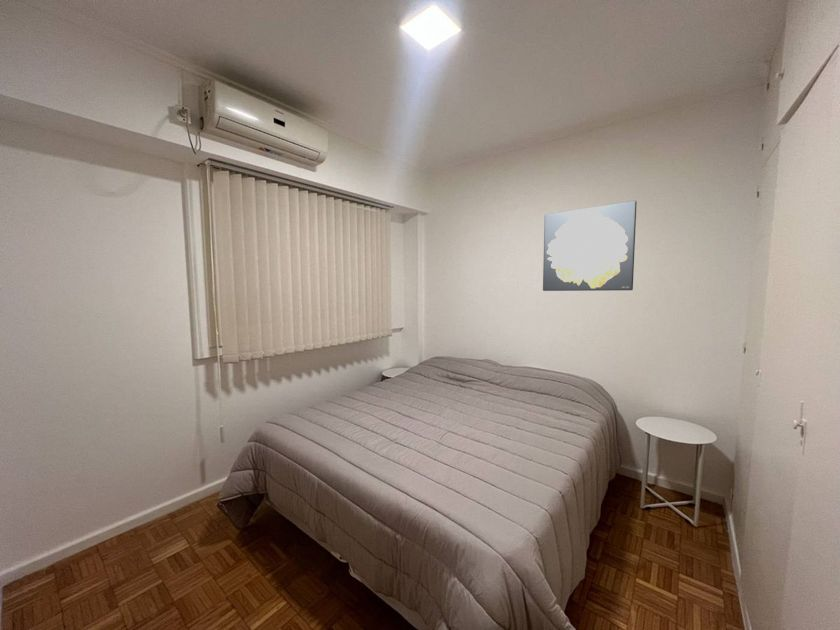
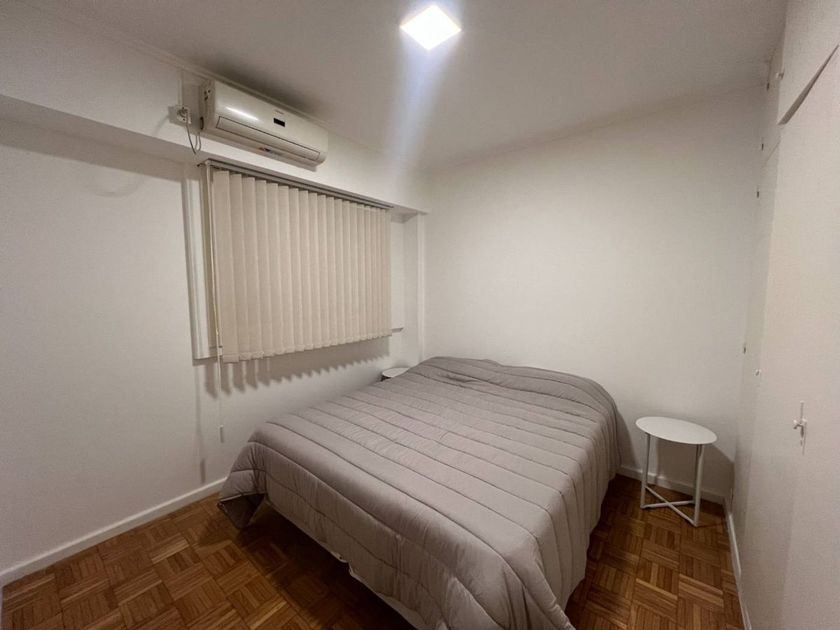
- wall art (585, 249)
